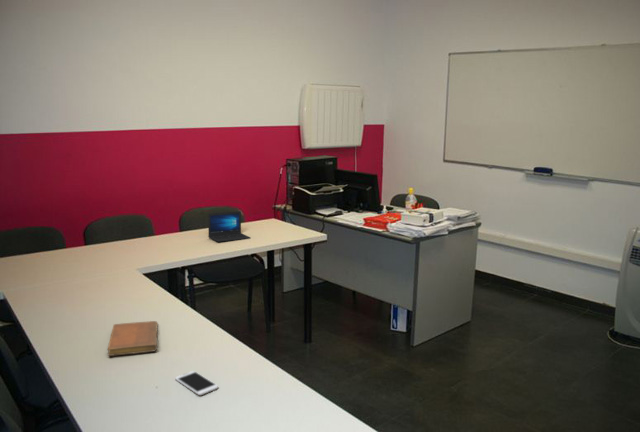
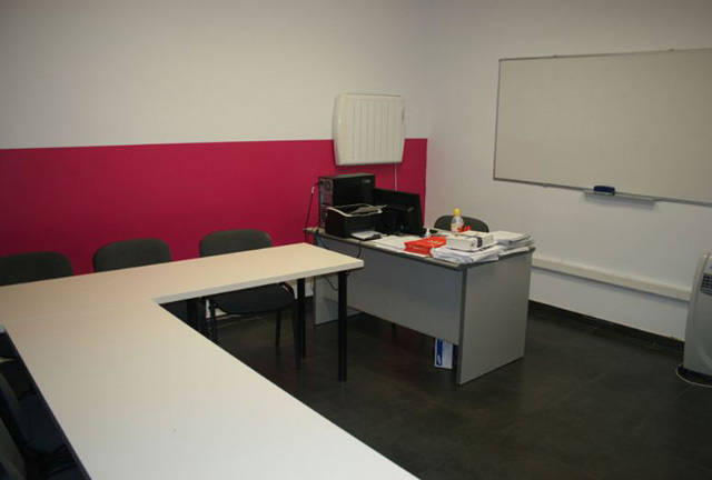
- smartphone (196, 382)
- notebook (134, 337)
- laptop (229, 226)
